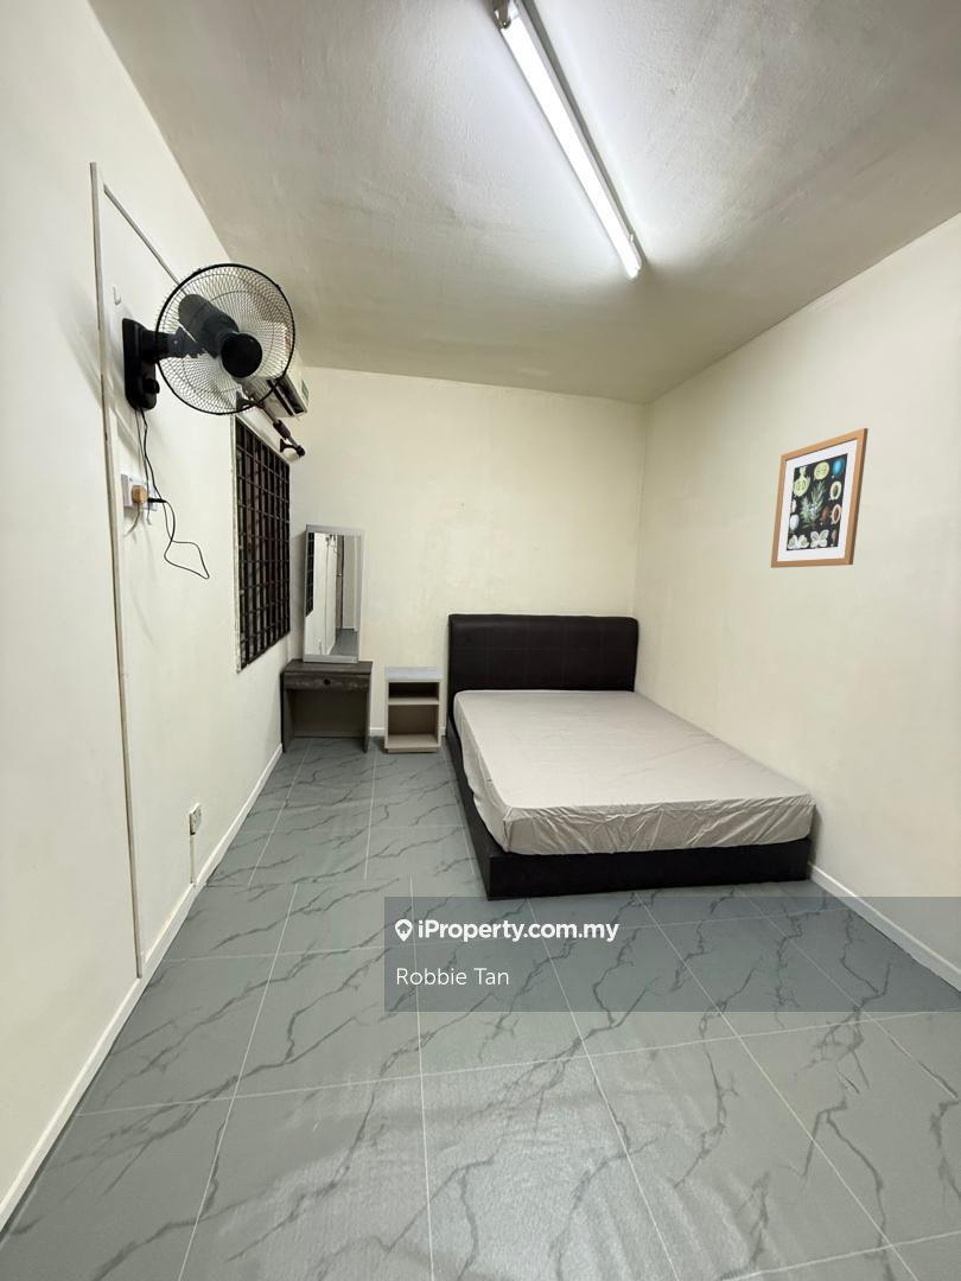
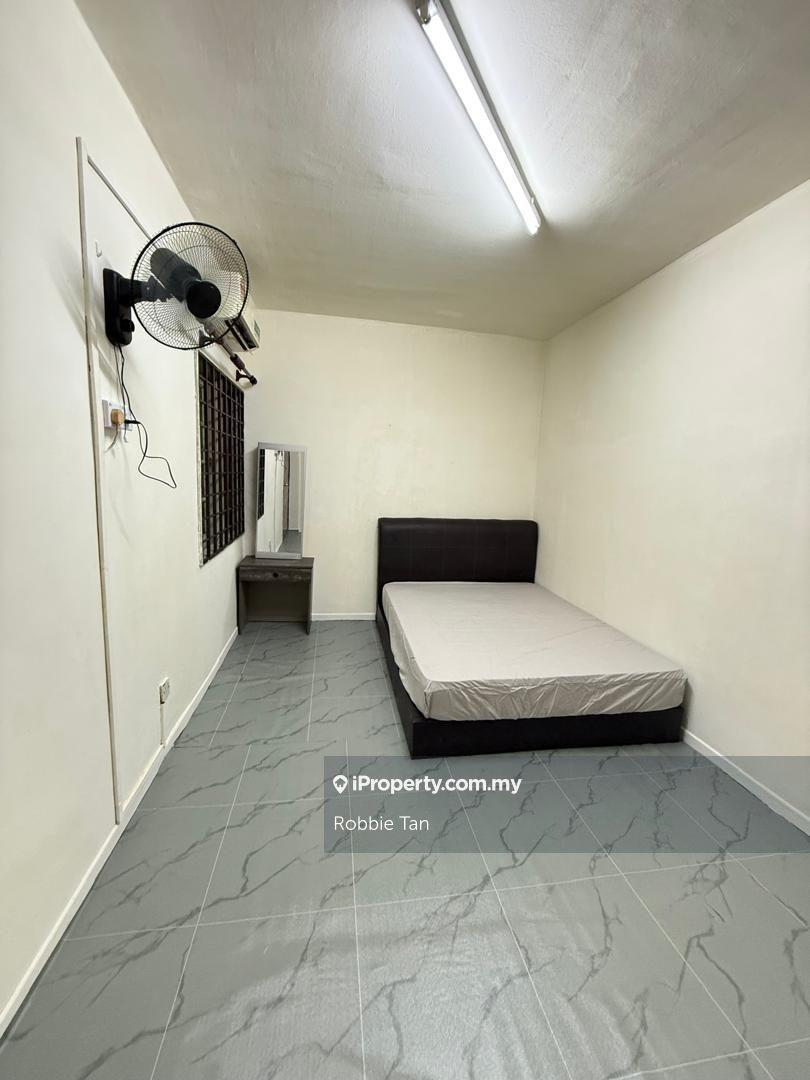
- wall art (814, 505)
- nightstand (412, 708)
